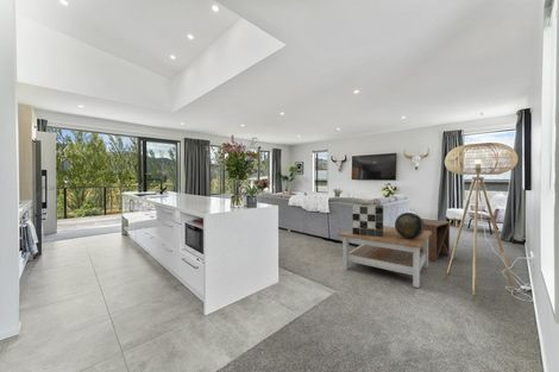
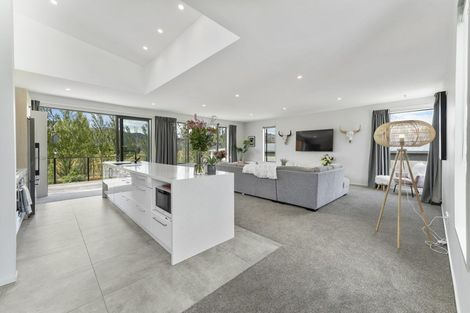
- reflective sphere (409, 225)
- decorative cube (368, 219)
- coffee table (385, 250)
- side table (428, 238)
